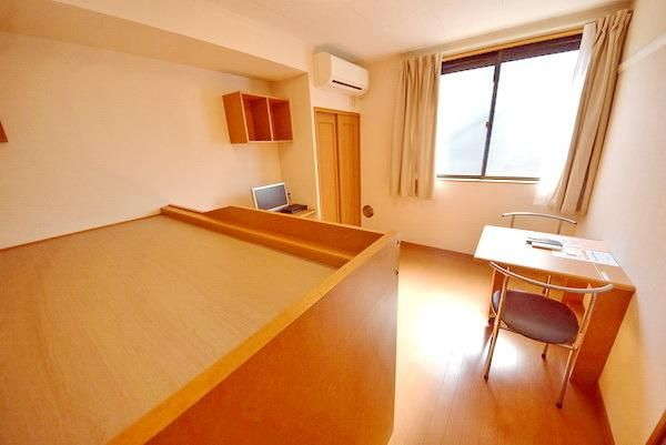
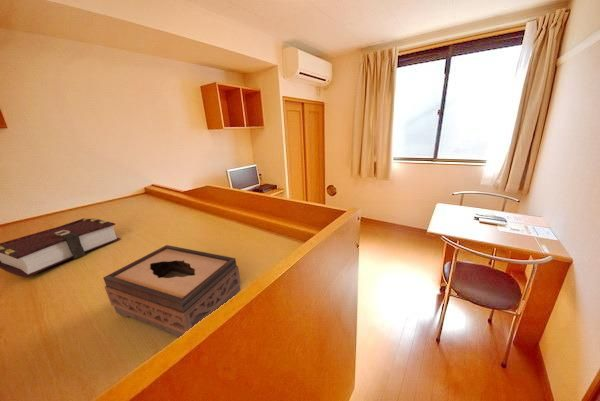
+ book (59, 242)
+ tissue box (176, 284)
